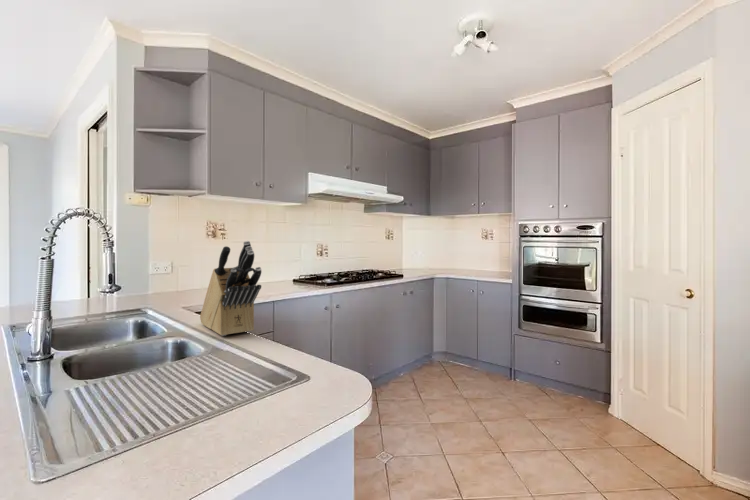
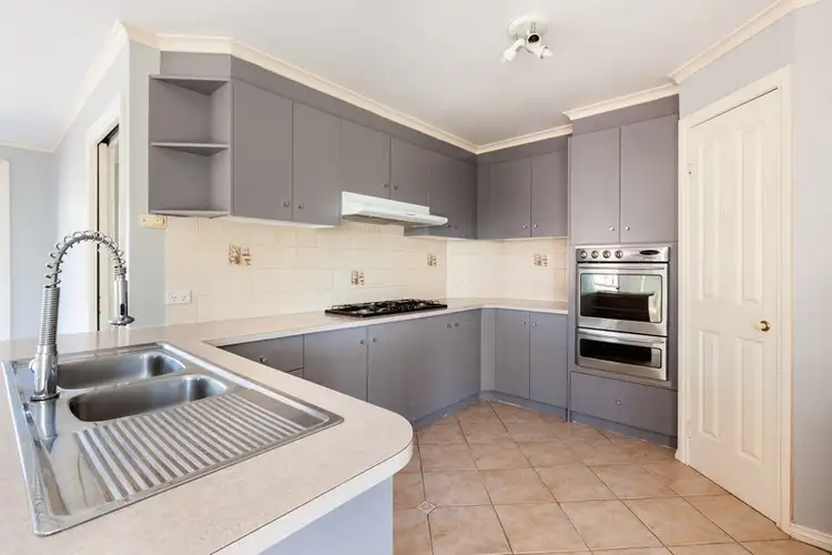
- knife block (229, 285)
